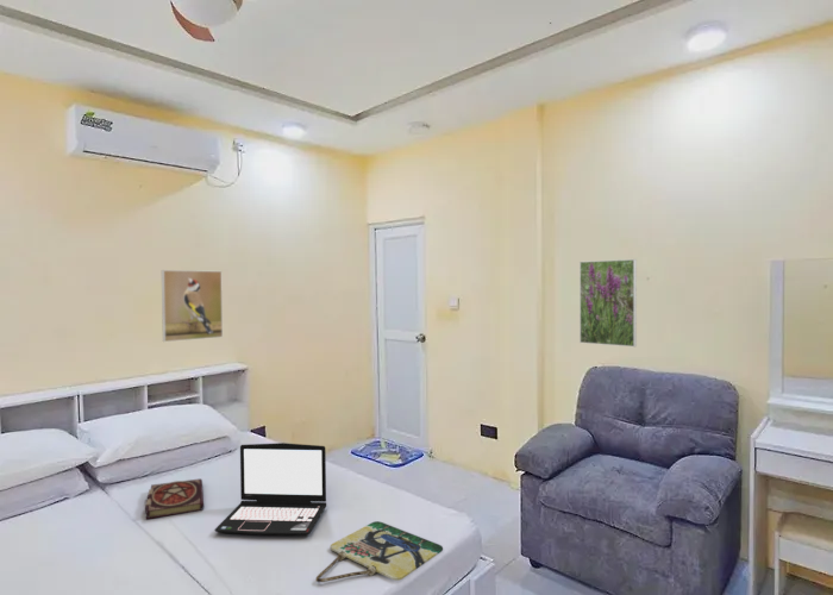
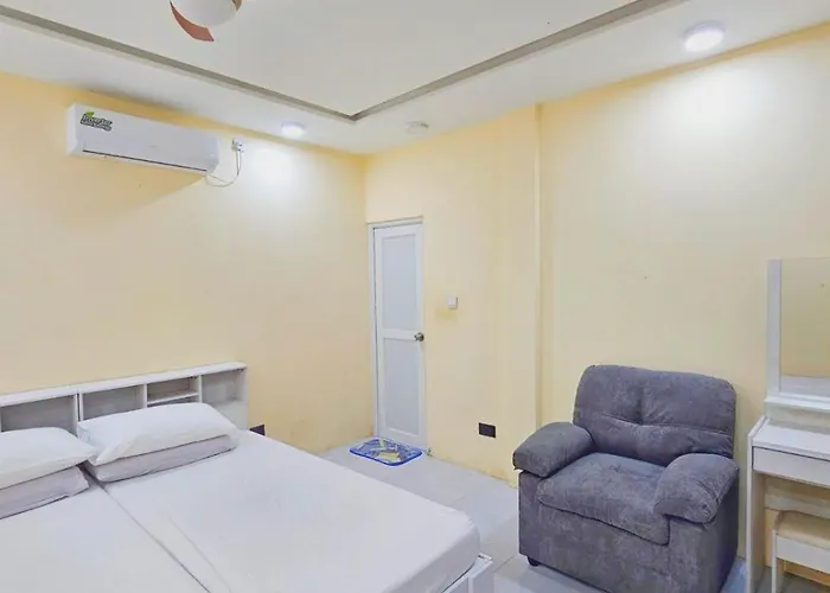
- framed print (193, 305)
- book (175, 495)
- home sign (370, 556)
- laptop (273, 487)
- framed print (607, 302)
